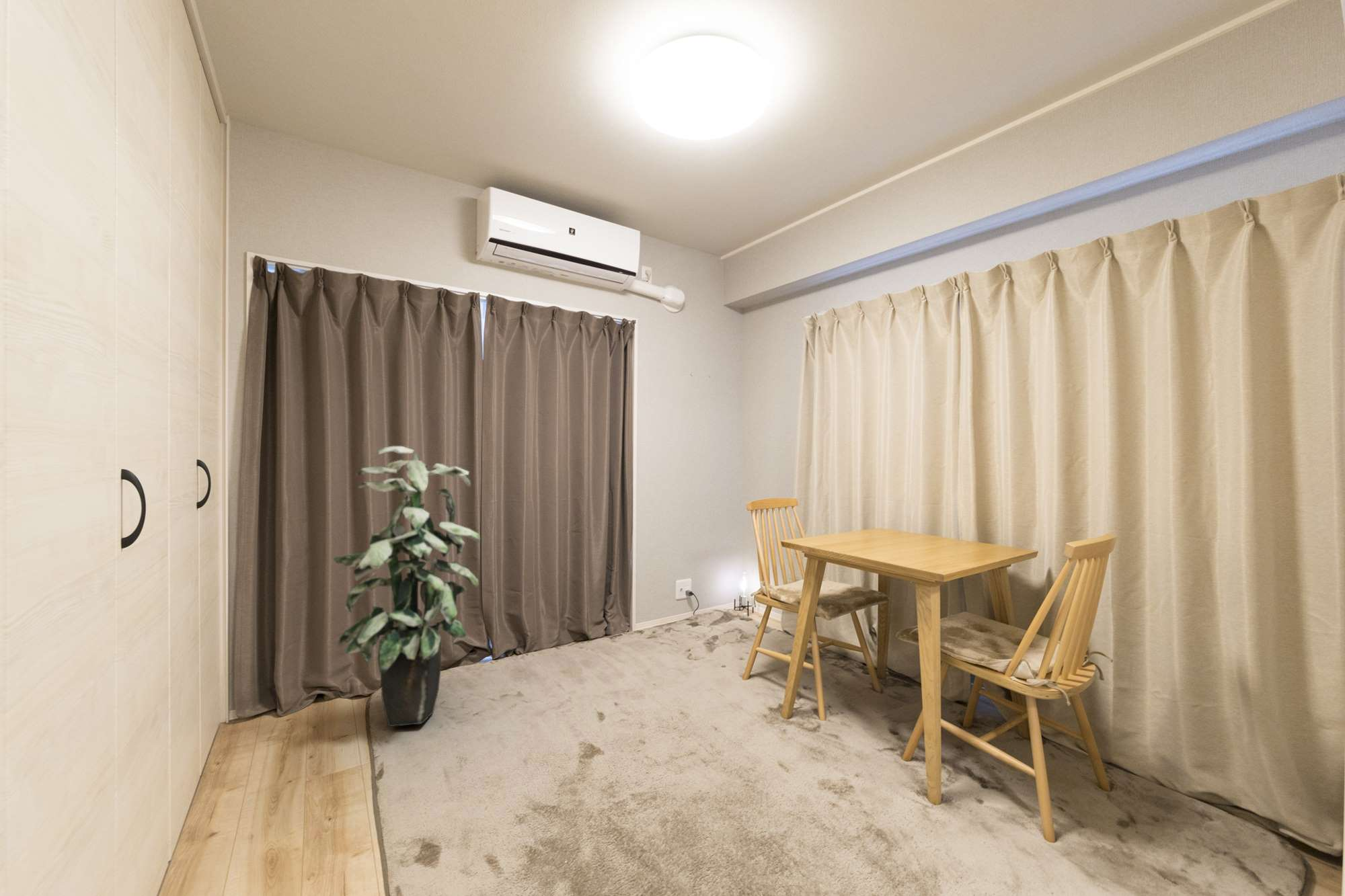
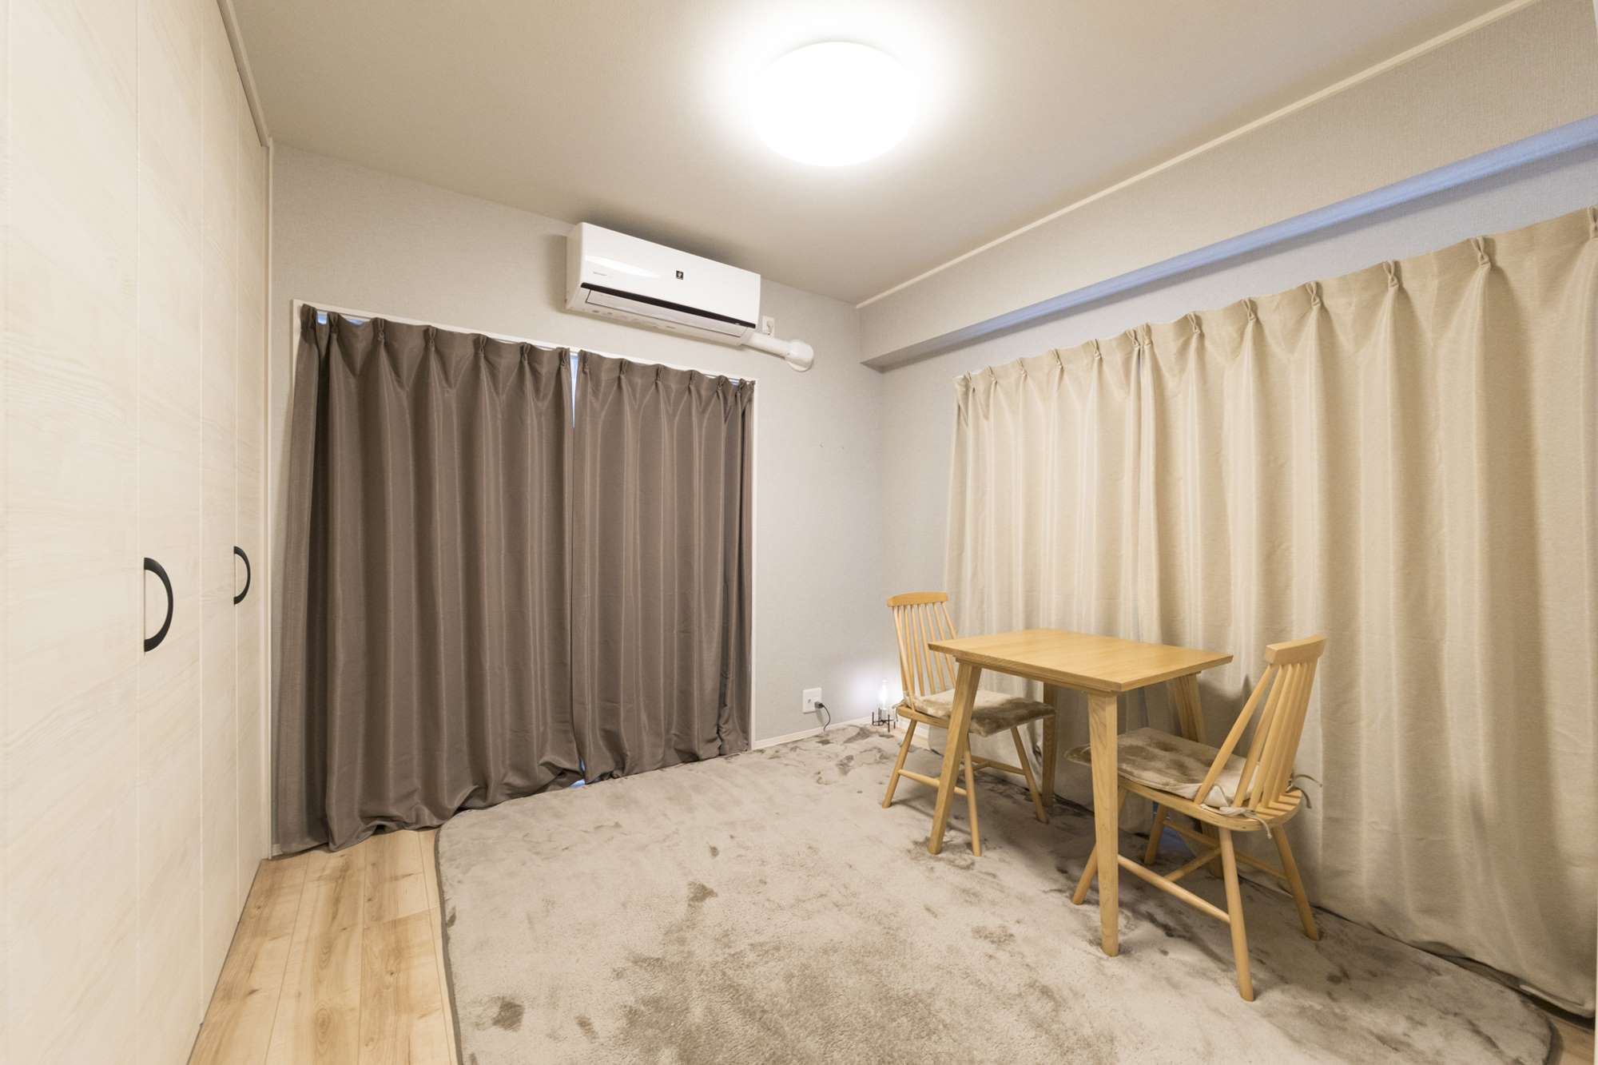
- indoor plant (406, 580)
